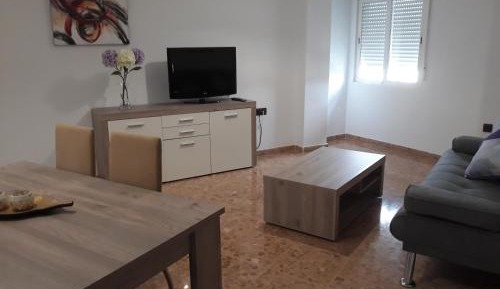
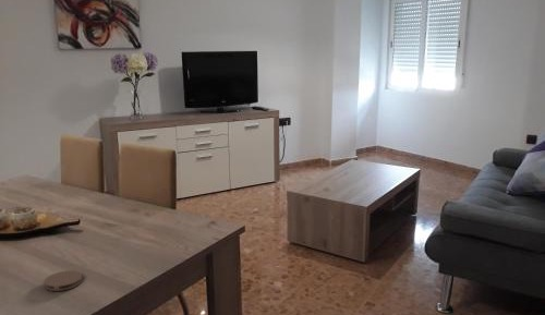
+ coaster (63, 280)
